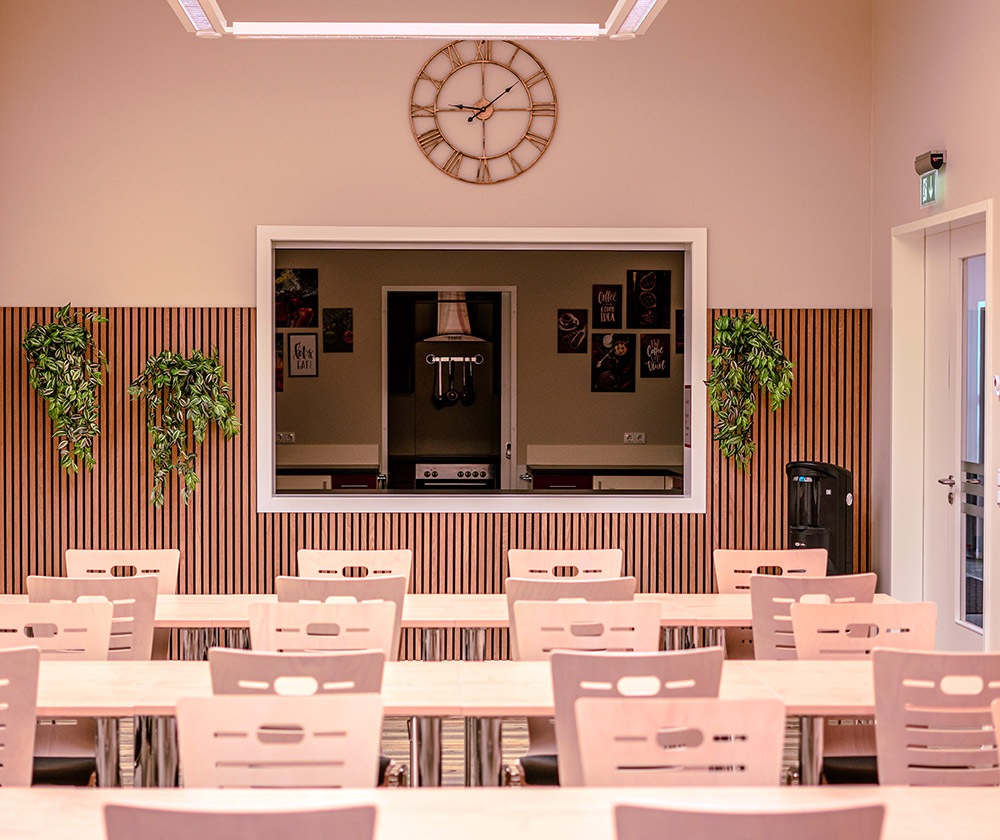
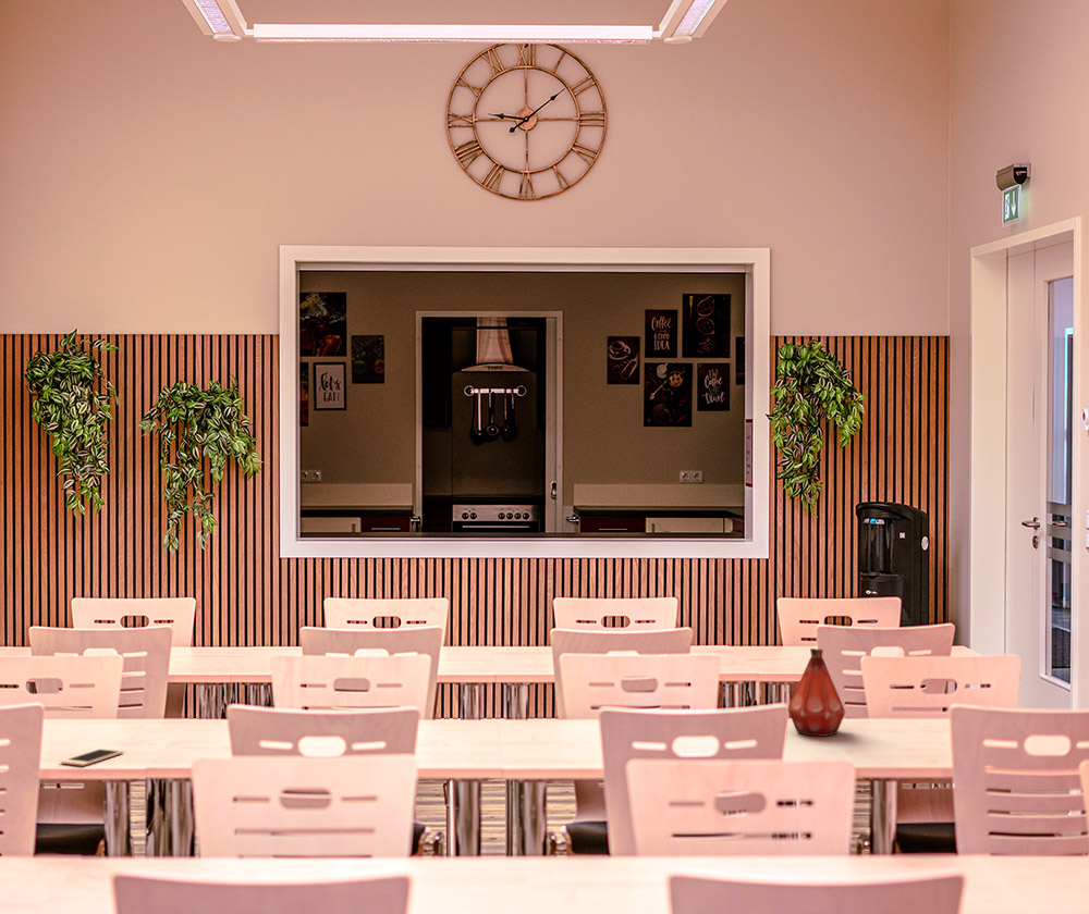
+ cell phone (93, 756)
+ bottle (816, 690)
